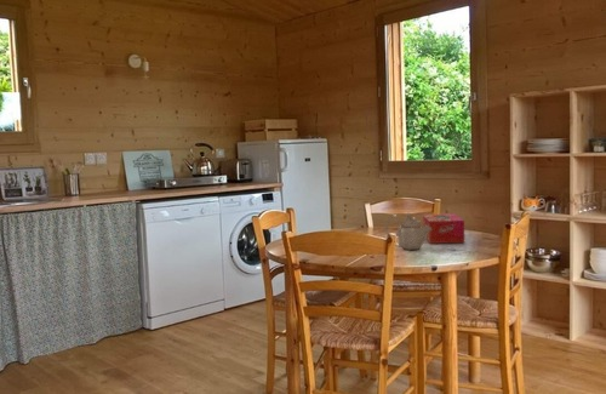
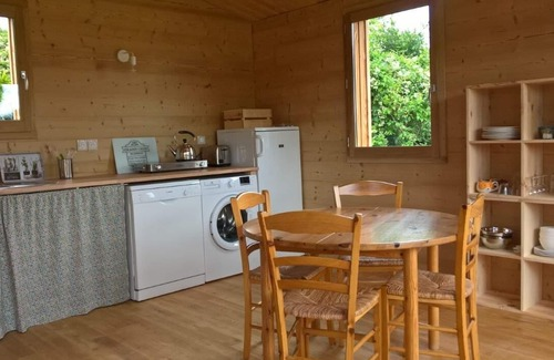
- teapot (408, 230)
- tissue box (442, 228)
